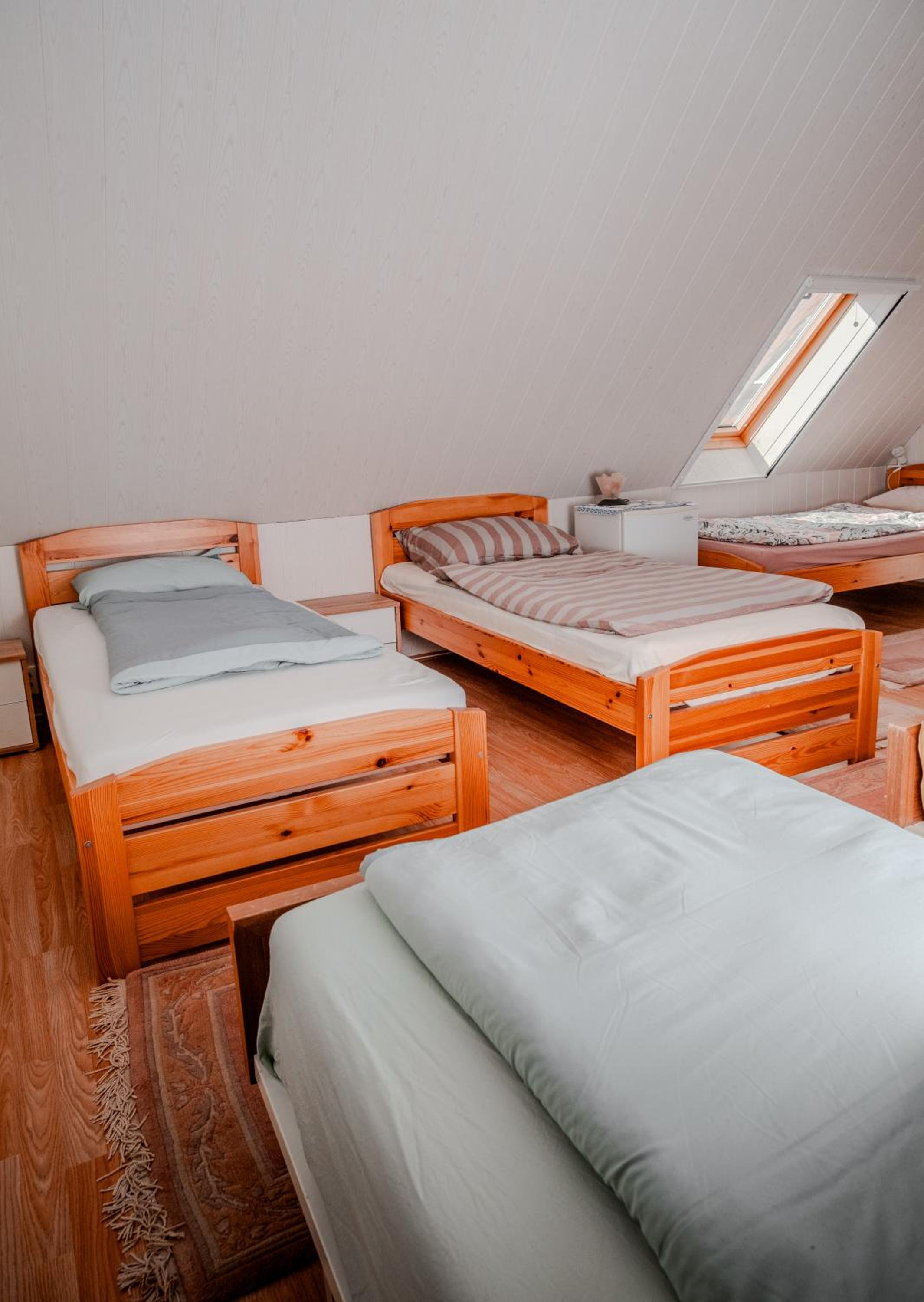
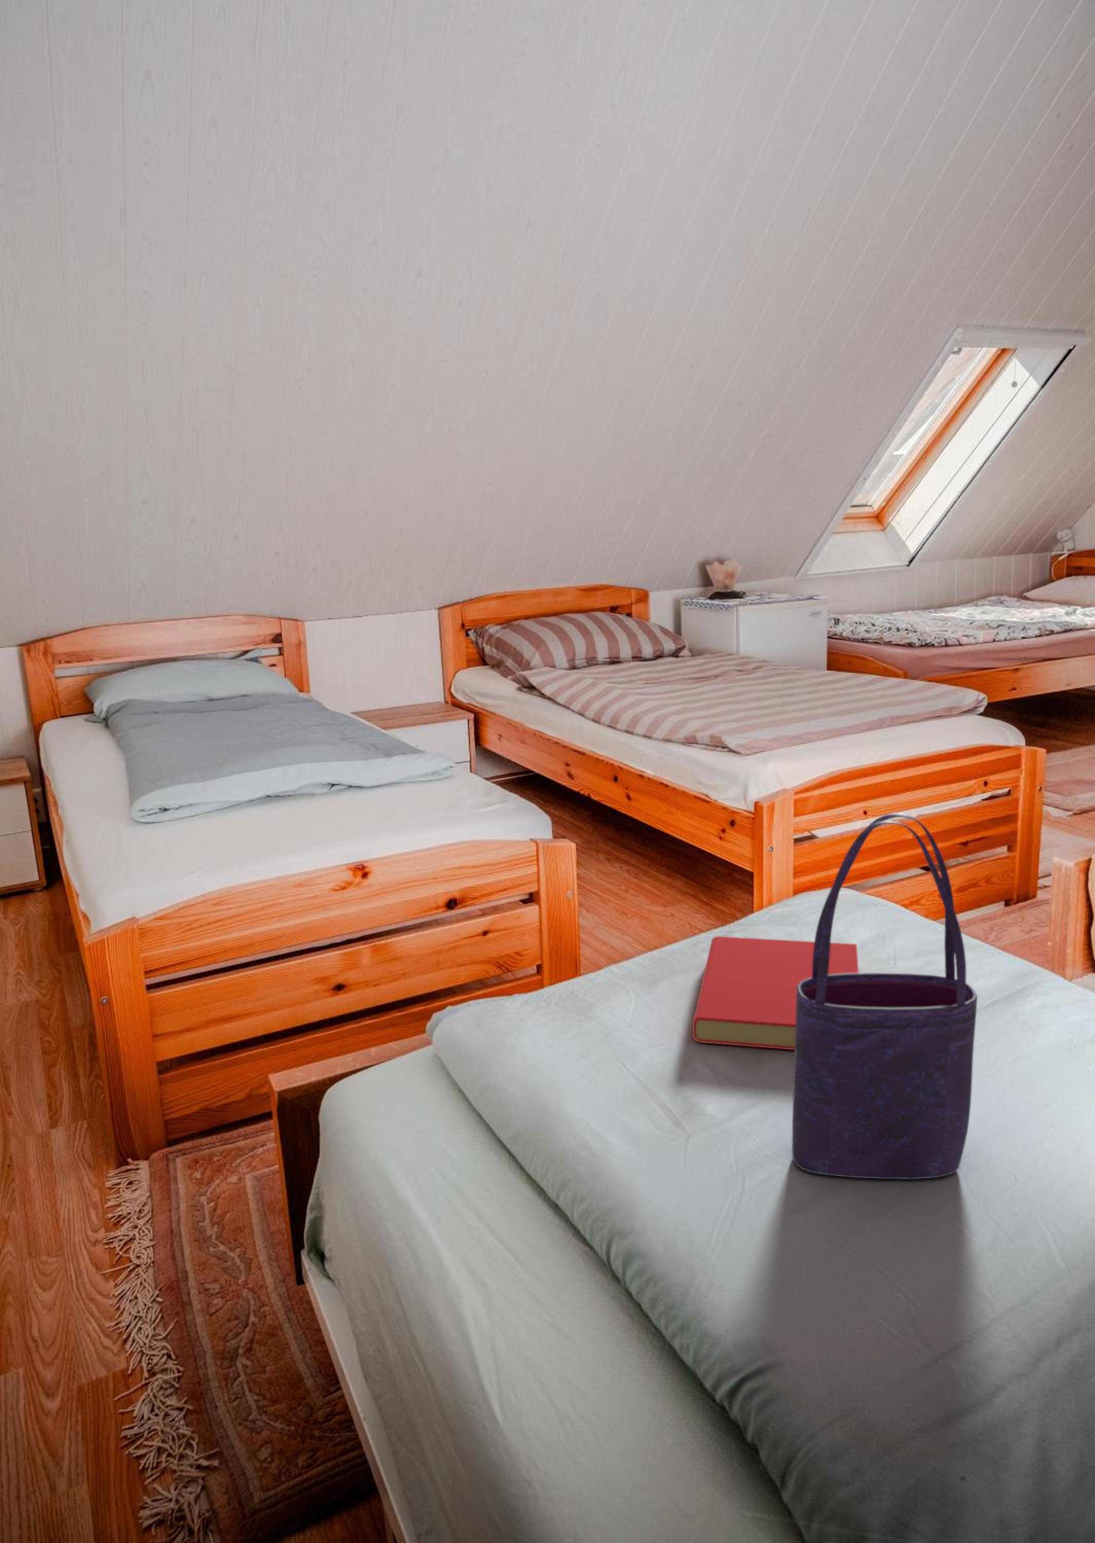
+ tote bag (884, 995)
+ book (780, 990)
